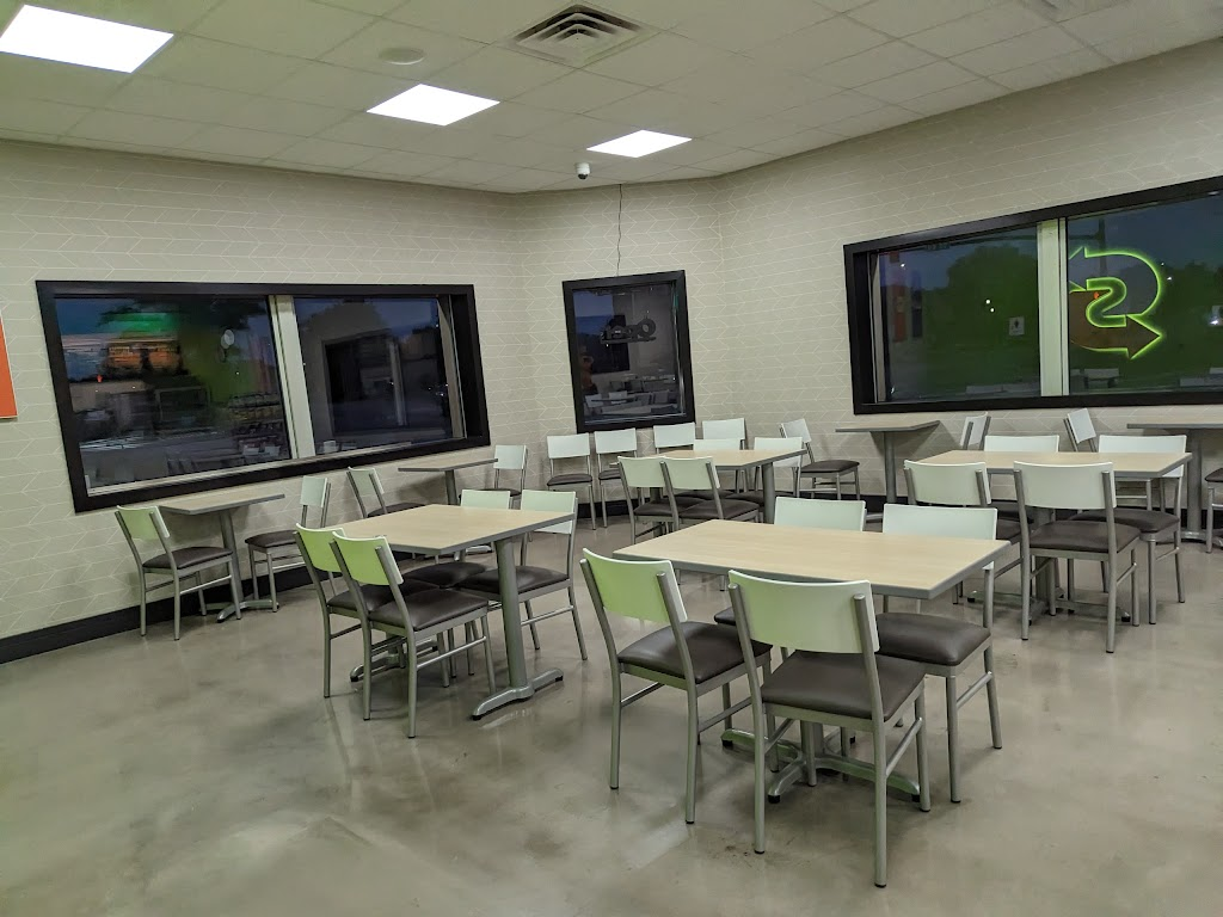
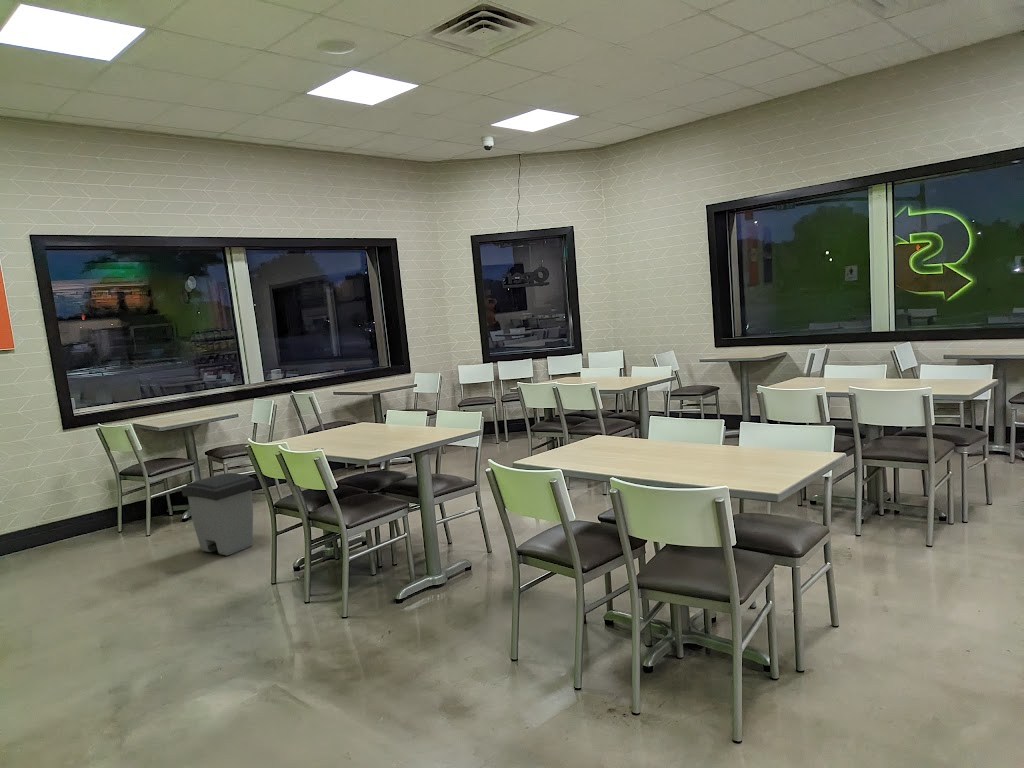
+ trash can (223, 513)
